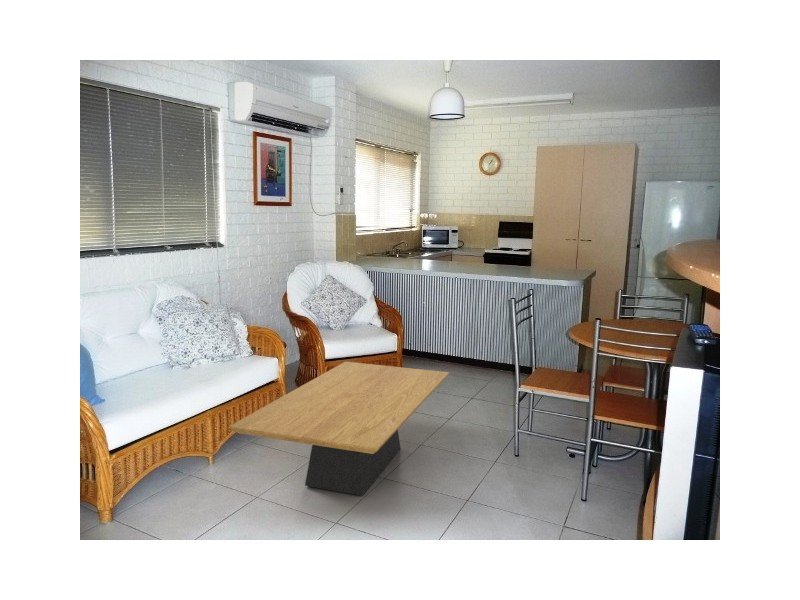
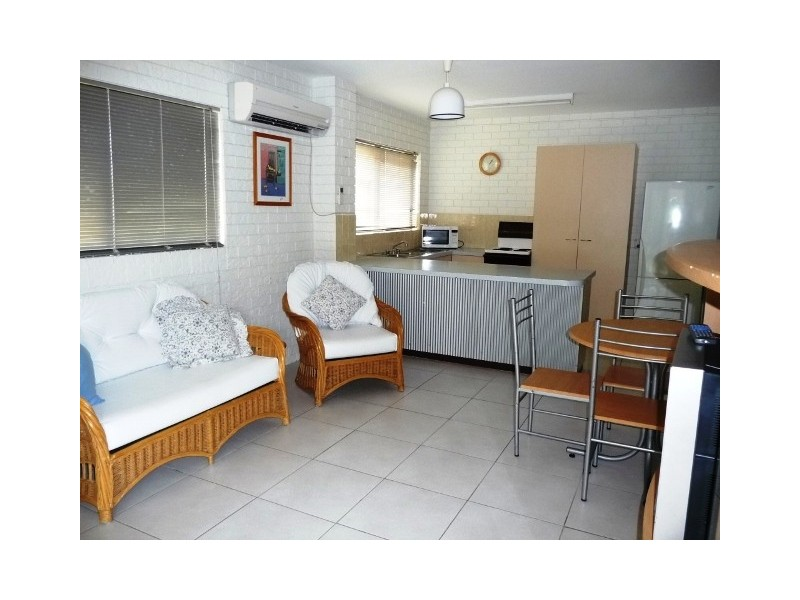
- coffee table (357, 430)
